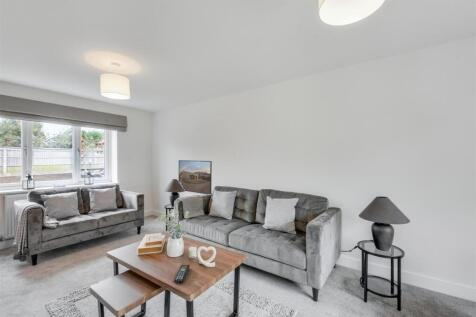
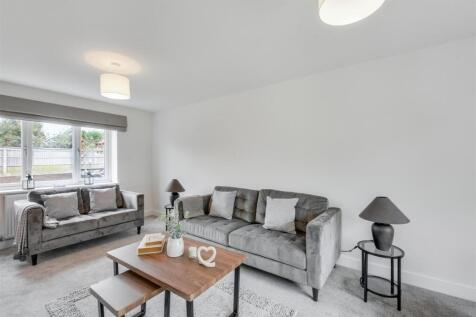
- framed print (194, 176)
- remote control (182, 272)
